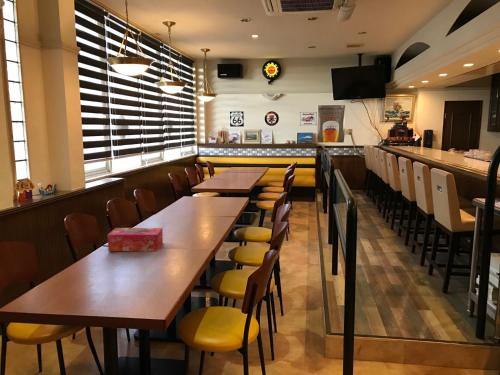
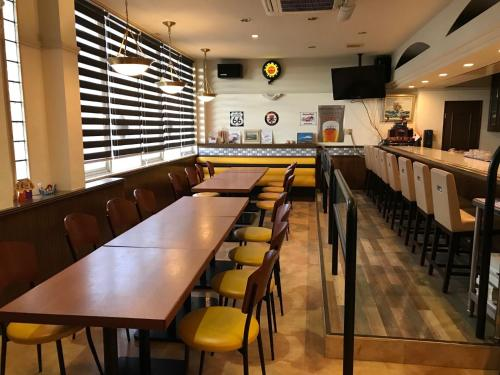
- tissue box (136, 239)
